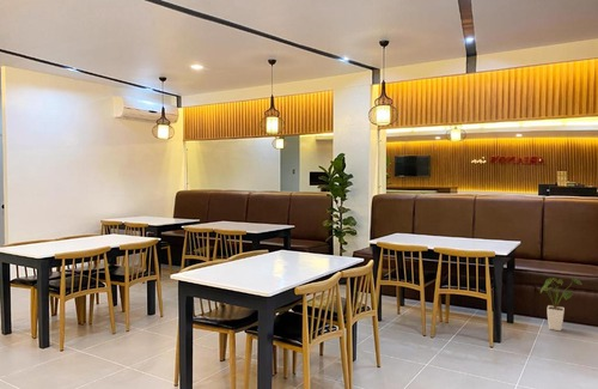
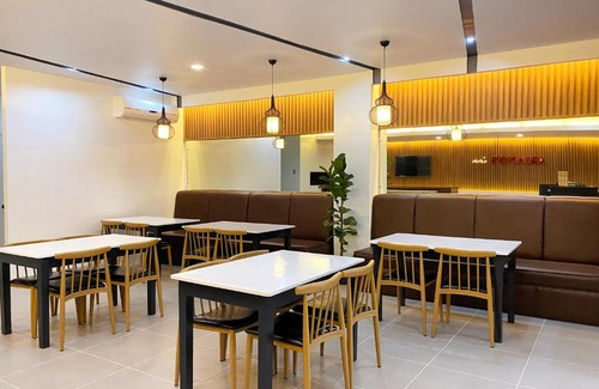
- house plant (559, 302)
